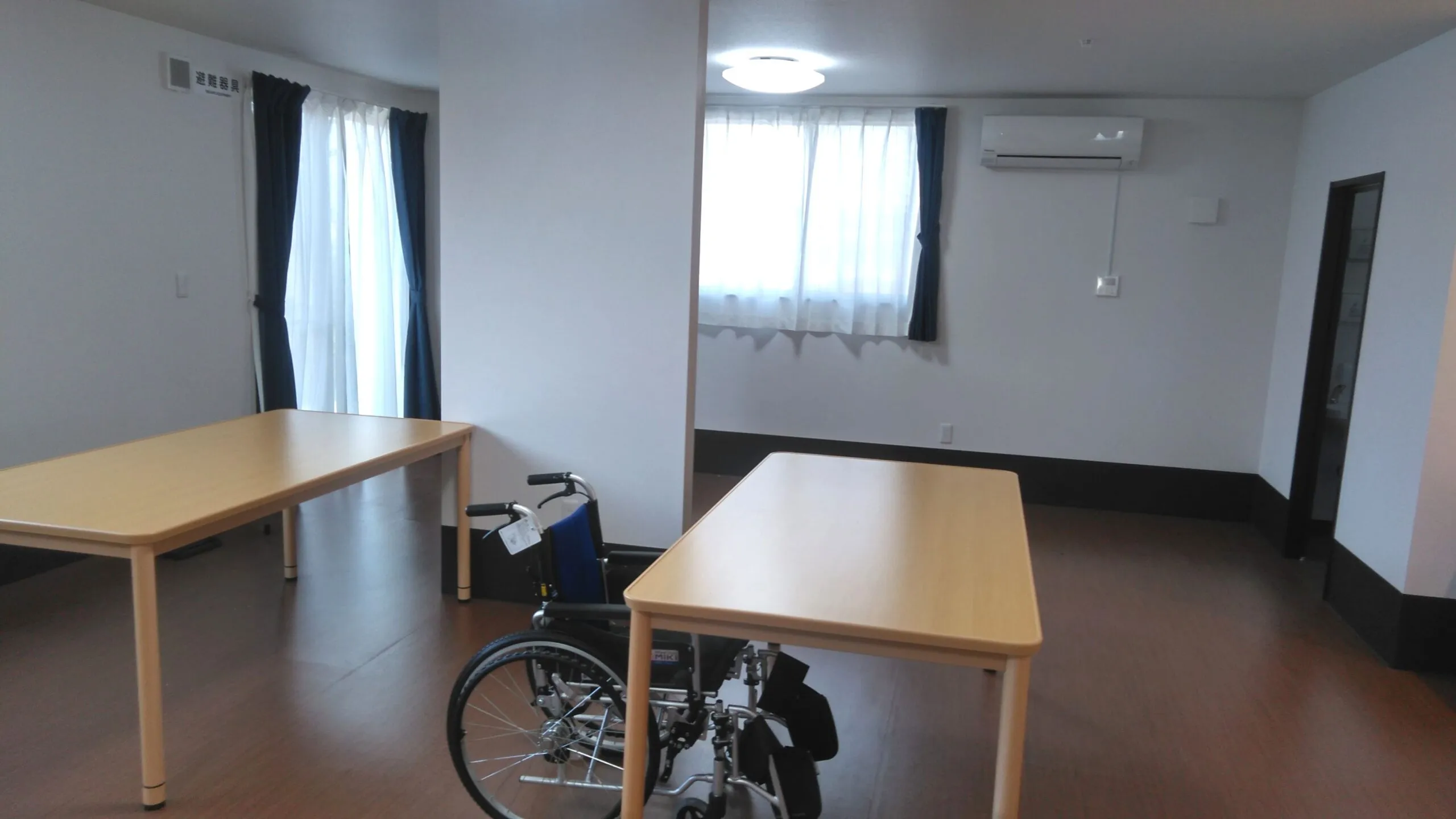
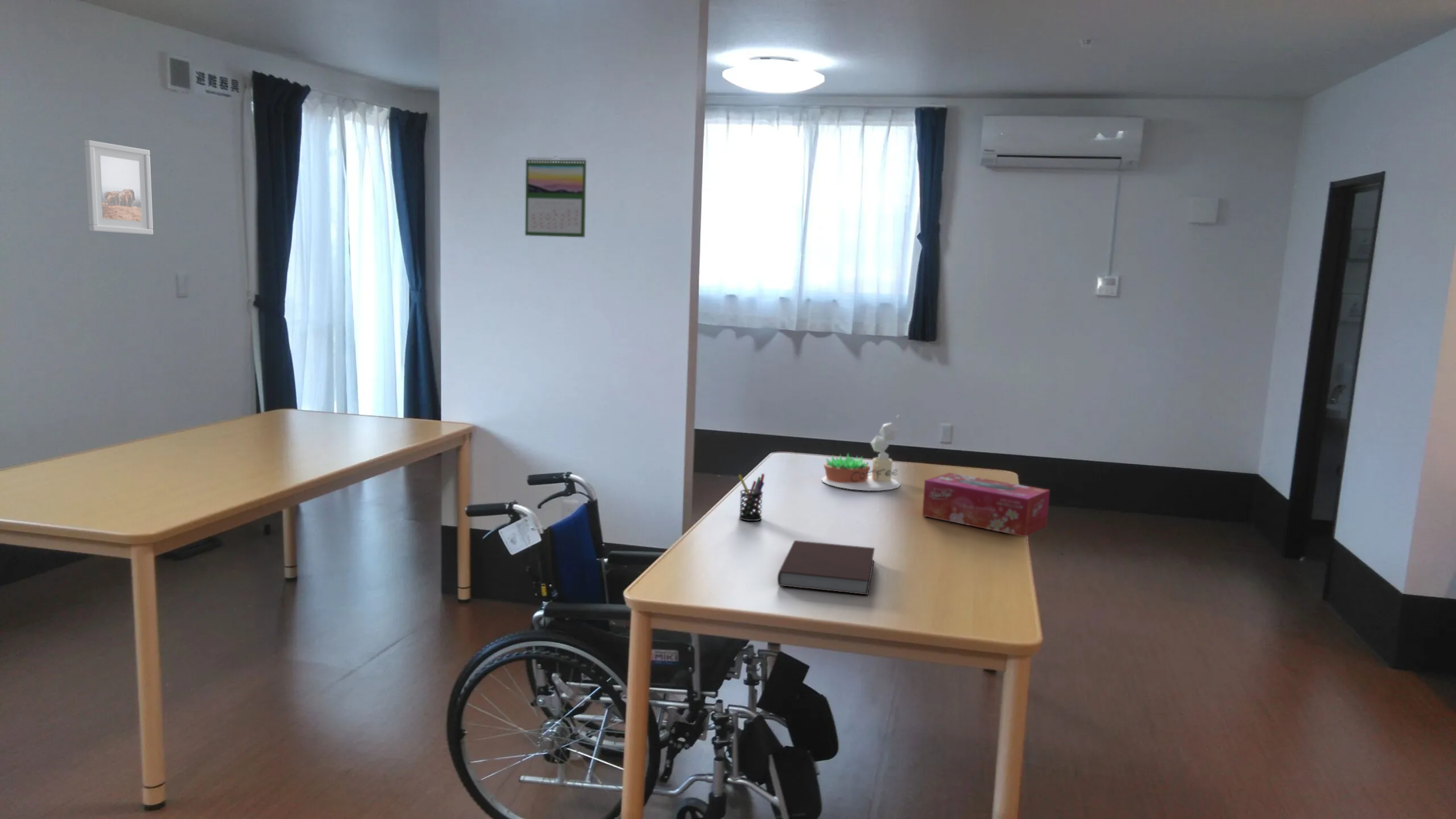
+ pen holder (754, 495)
+ succulent plant (862, 456)
+ notebook (828, 565)
+ tissue box (985, 503)
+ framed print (120, 189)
+ calendar (555, 196)
